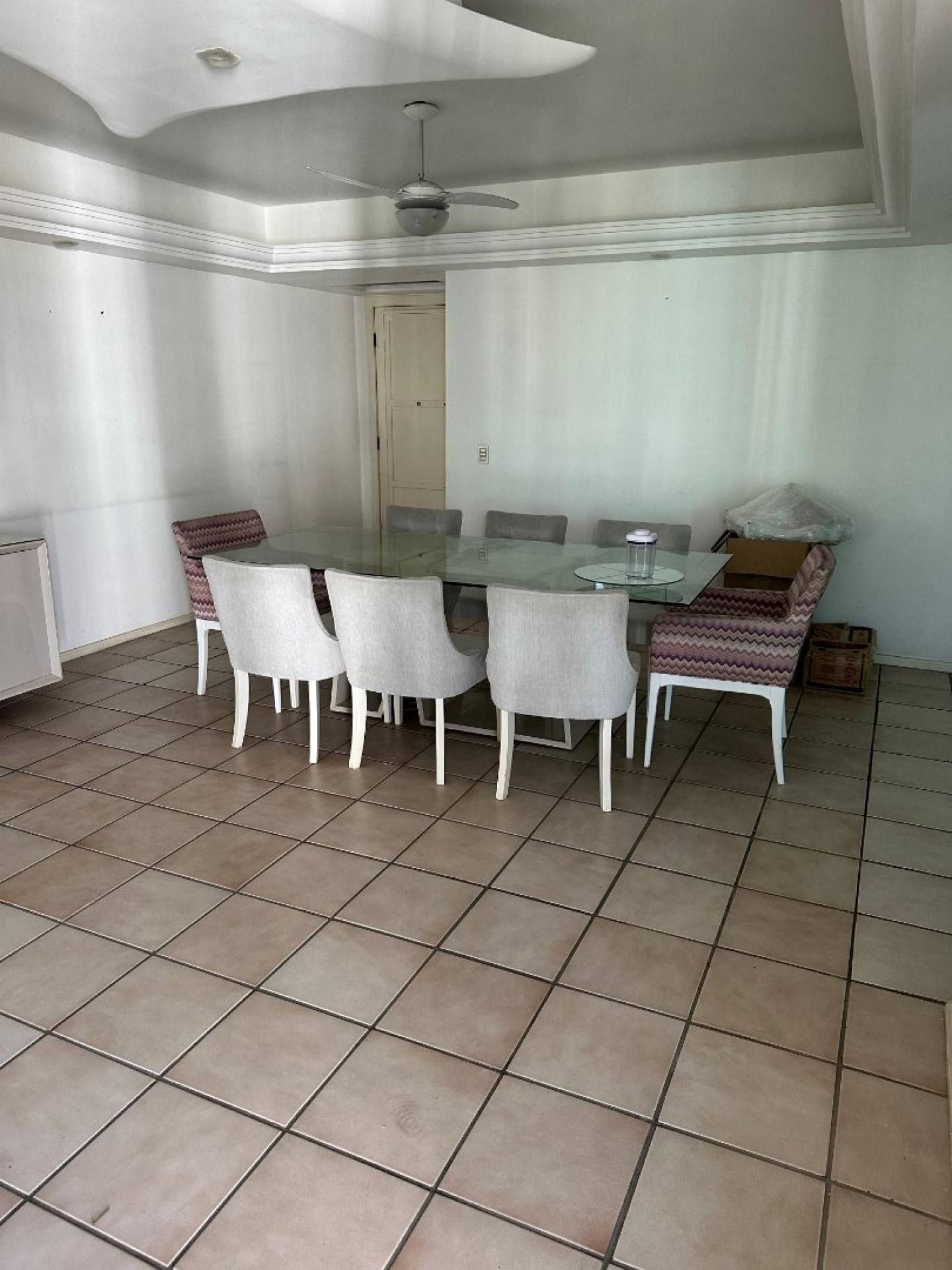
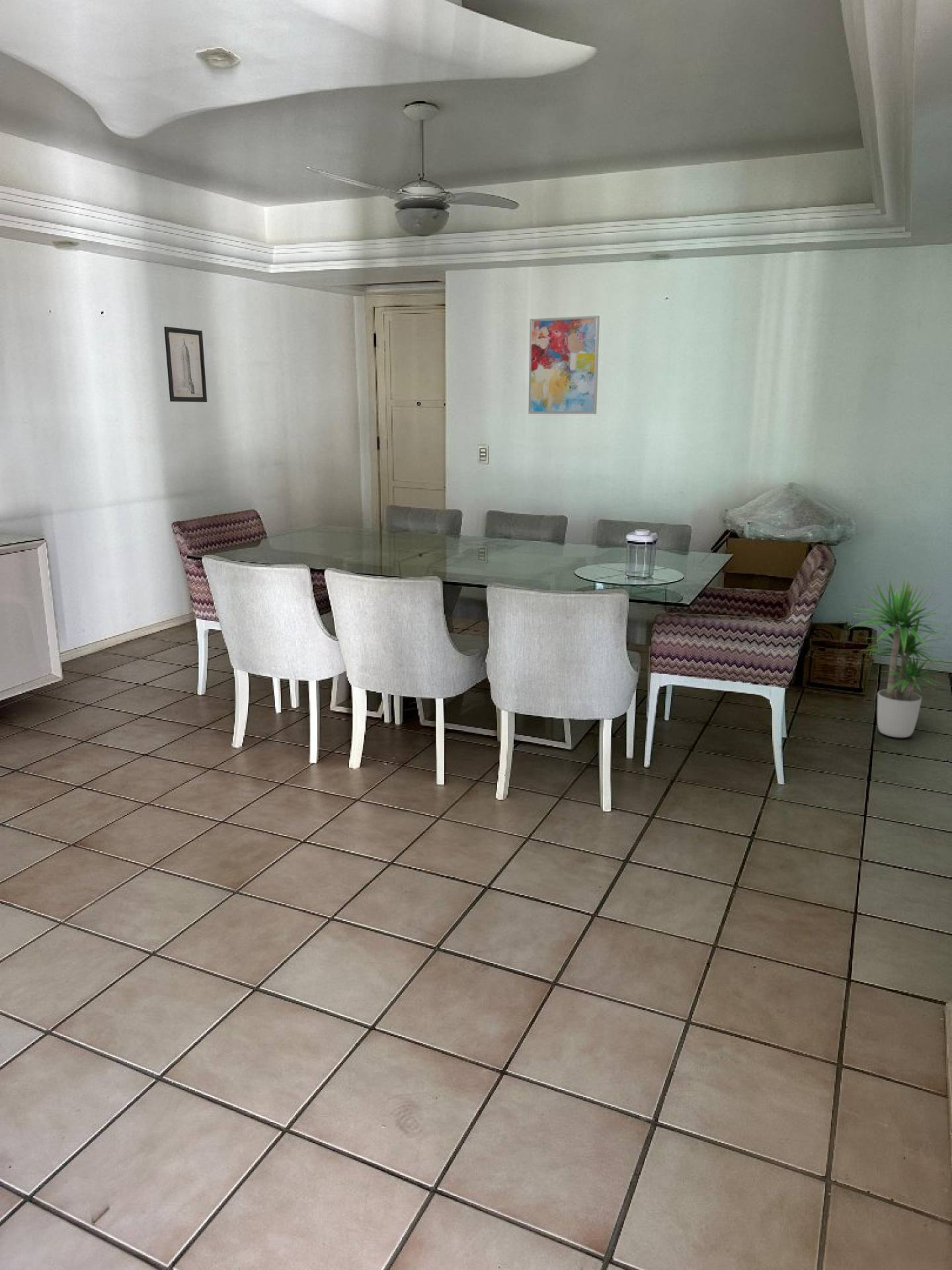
+ potted plant (897, 657)
+ wall art (563, 366)
+ wall art (186, 365)
